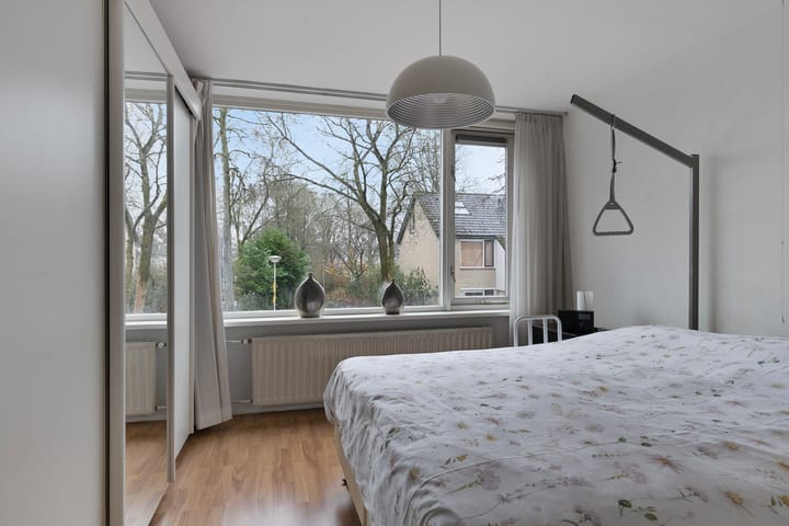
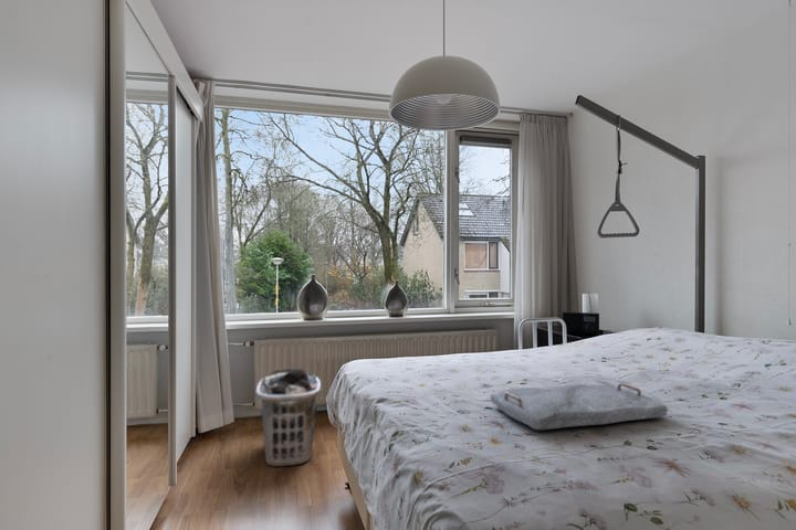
+ serving tray (568, 398)
+ clothes hamper (289, 411)
